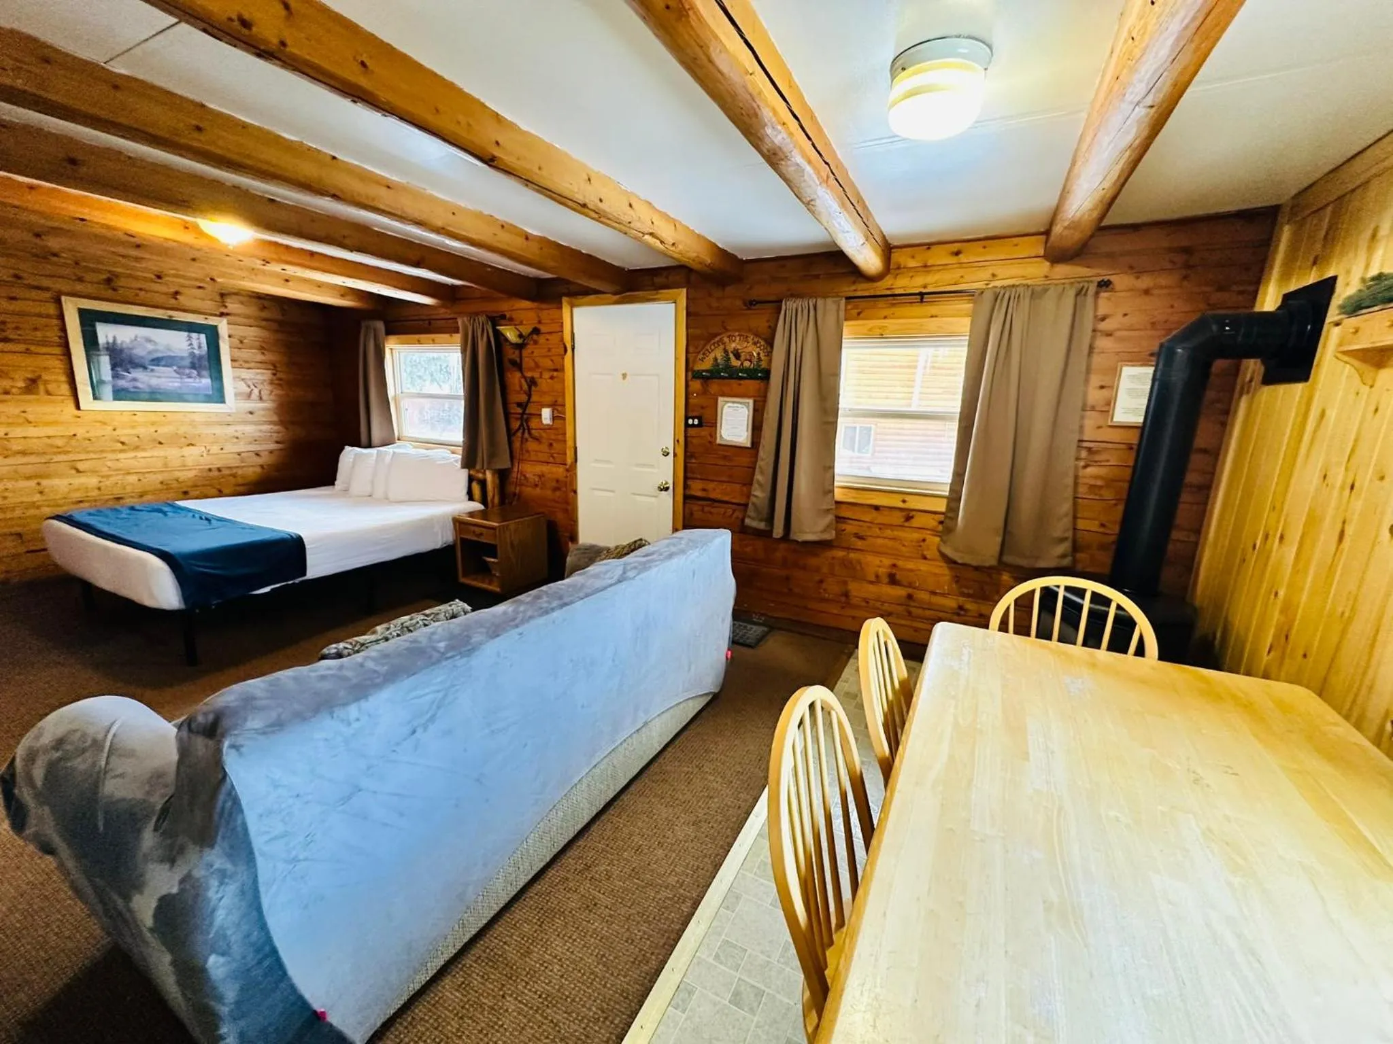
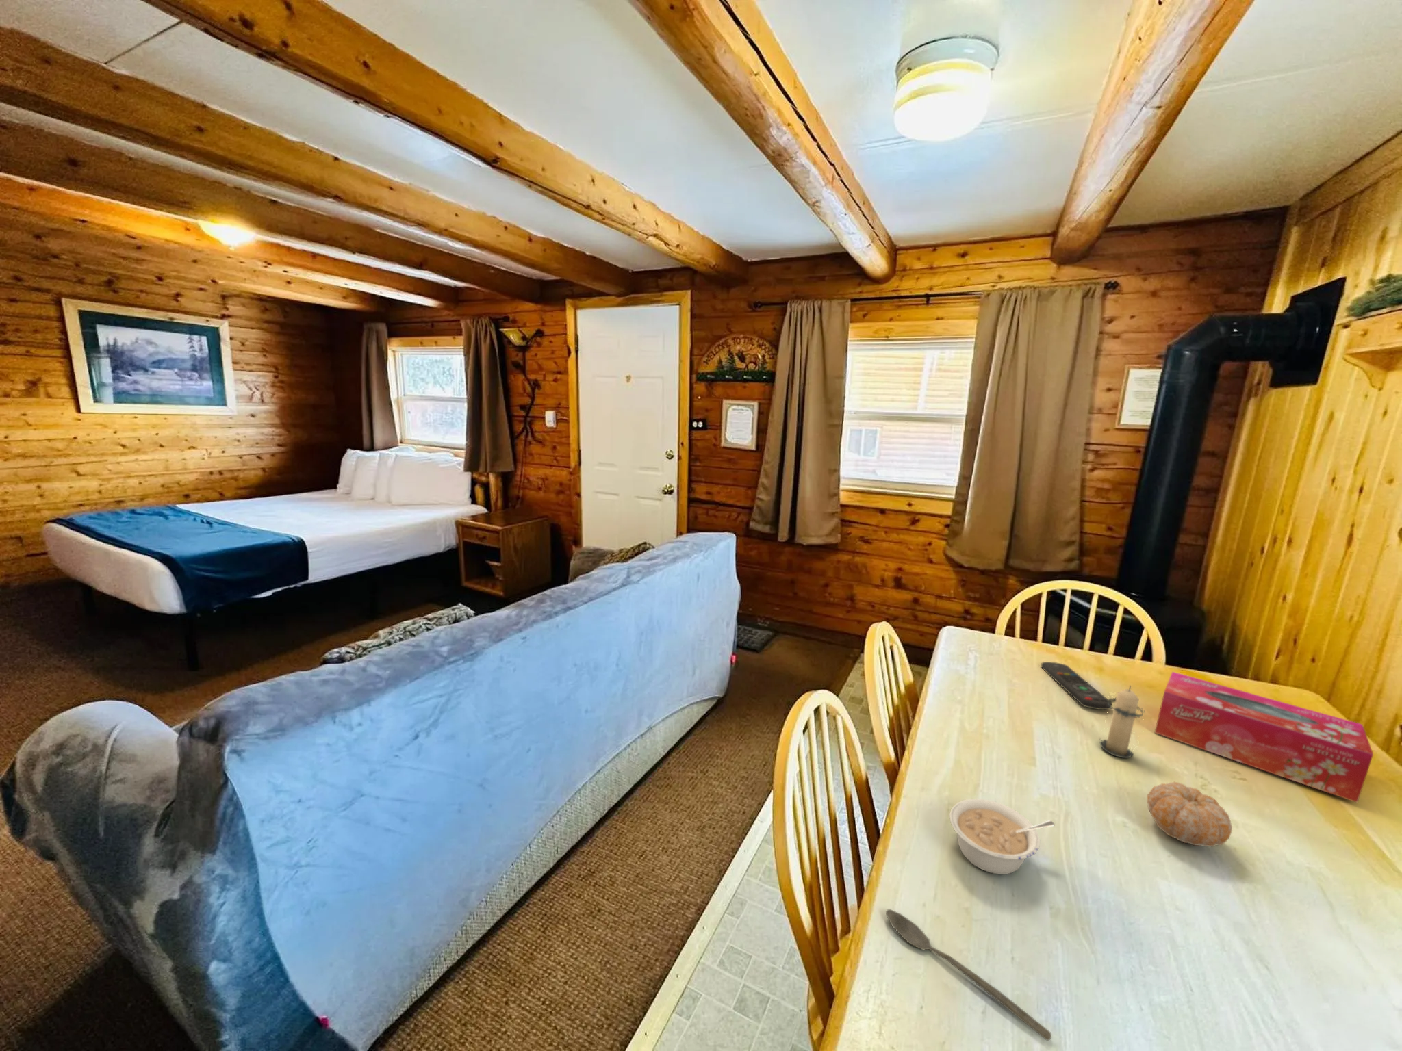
+ tissue box (1253, 729)
+ legume (994, 836)
+ spoon (959, 967)
+ fruit (1187, 815)
+ remote control (1073, 683)
+ candle (1123, 719)
